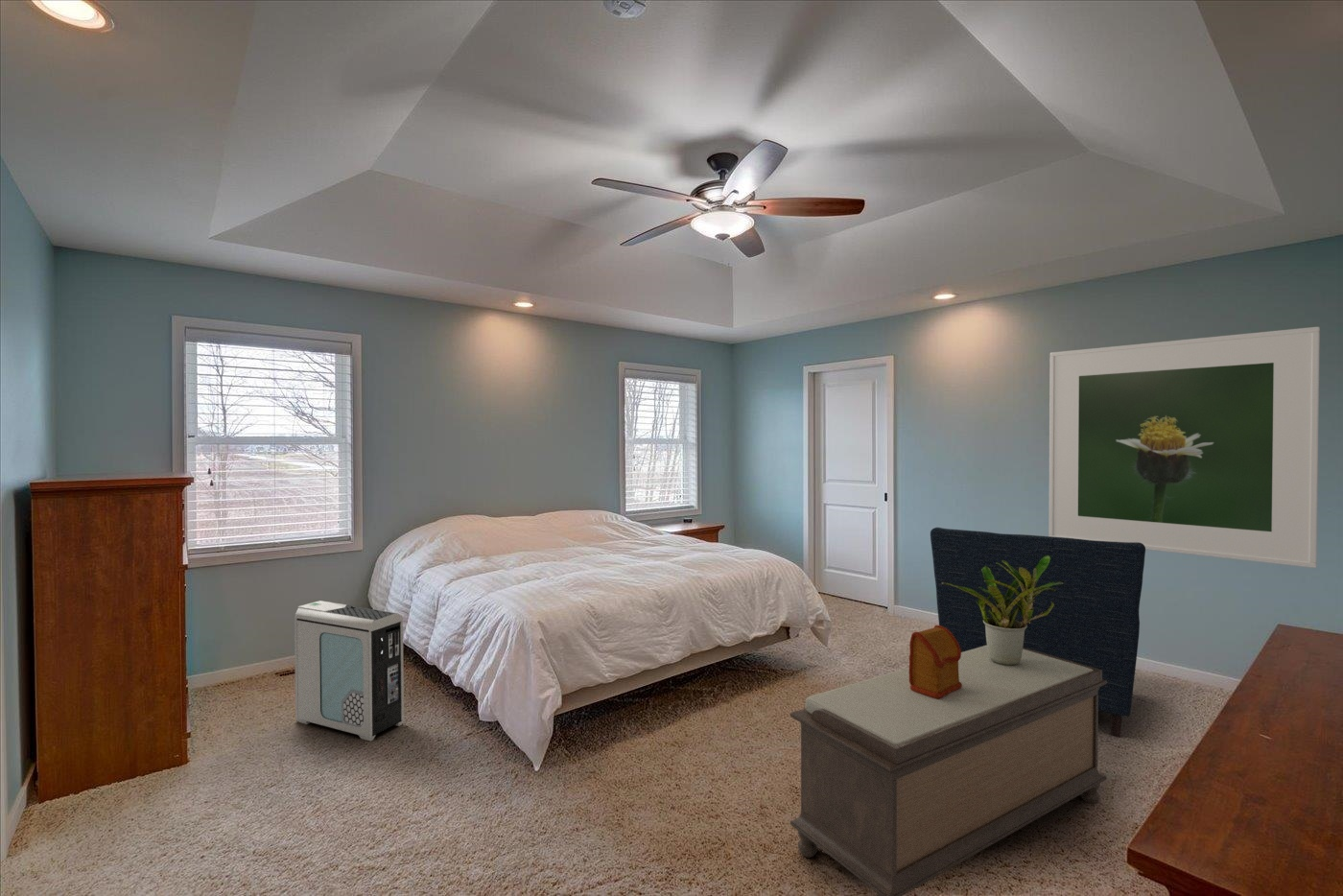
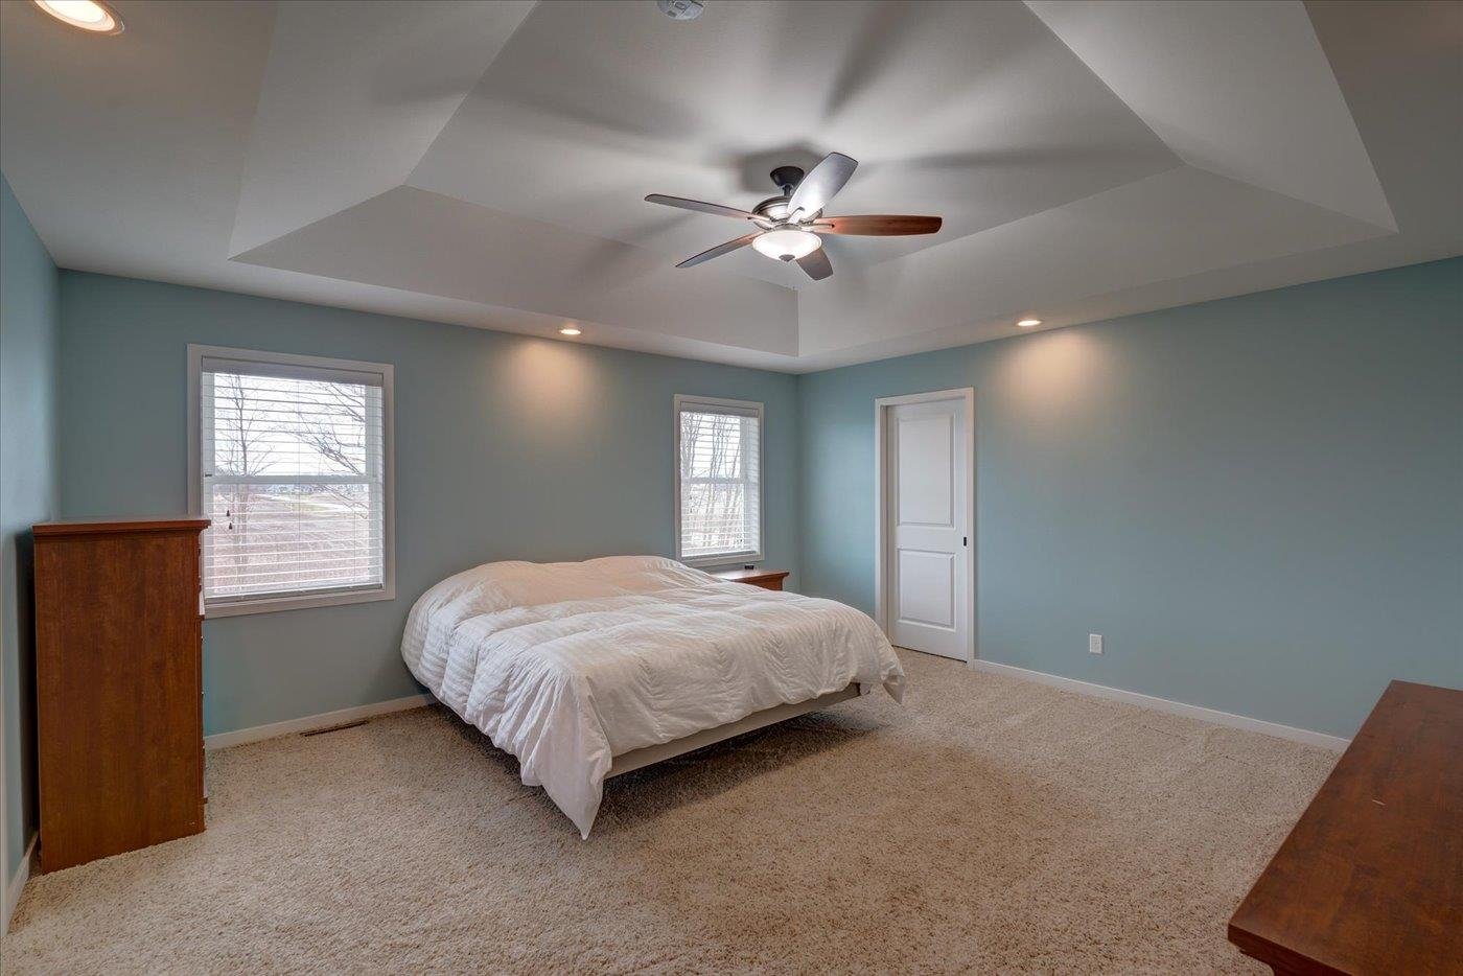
- potted plant (1015, 609)
- chair (1037, 611)
- decorative box (935, 658)
- bench (957, 753)
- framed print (1166, 446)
- air purifier (348, 666)
